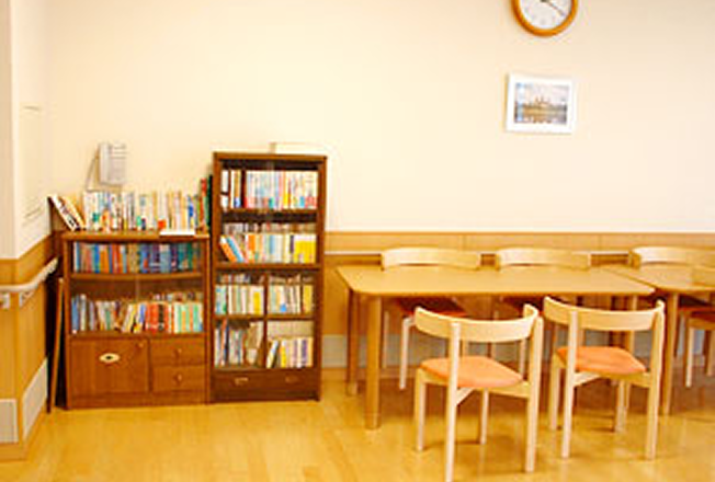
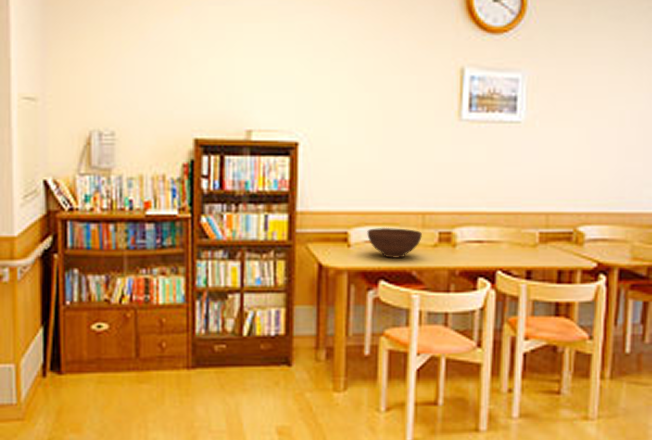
+ fruit bowl (394, 244)
